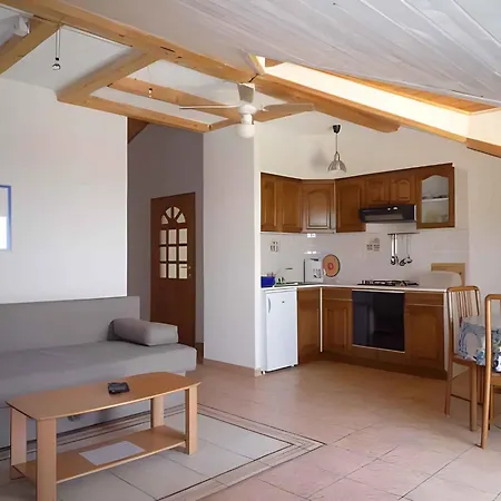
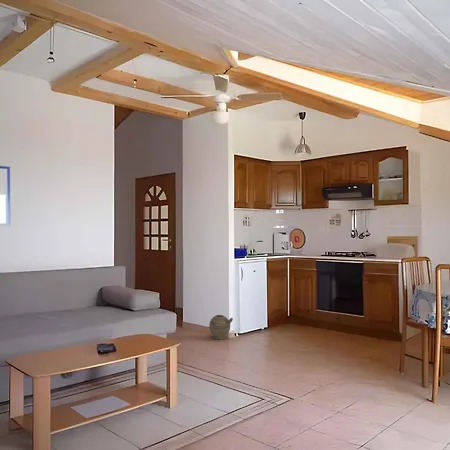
+ ceramic jug (219, 327)
